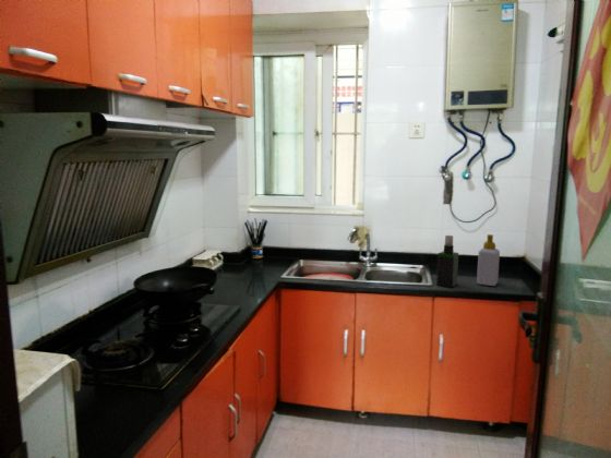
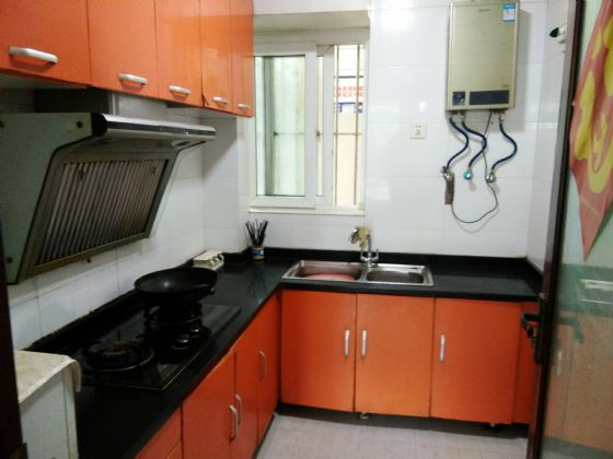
- spray bottle (447, 260)
- soap bottle (488, 258)
